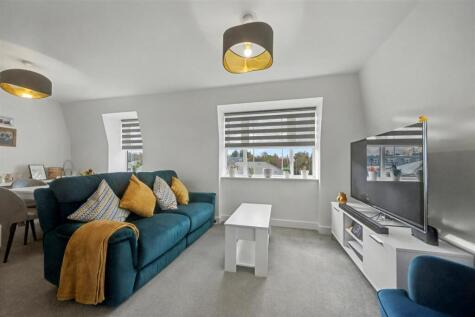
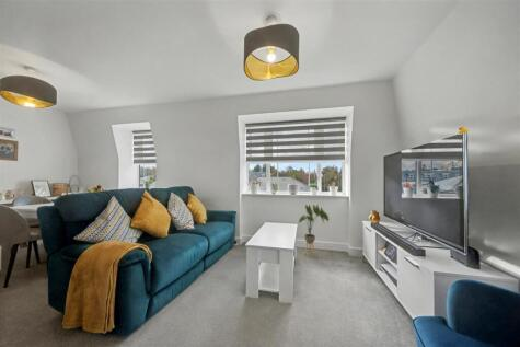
+ house plant (311, 229)
